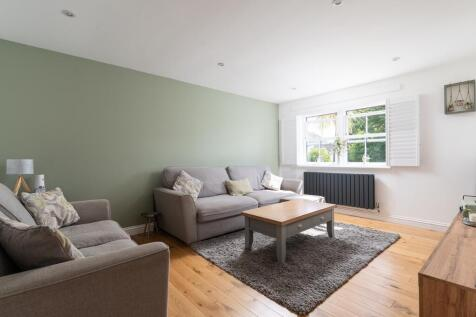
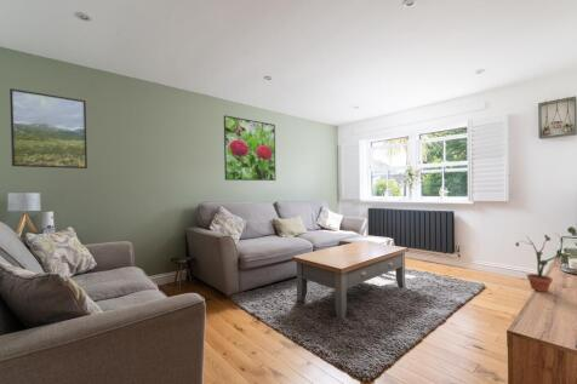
+ potted plant (547, 259)
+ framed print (51, 131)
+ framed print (251, 150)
